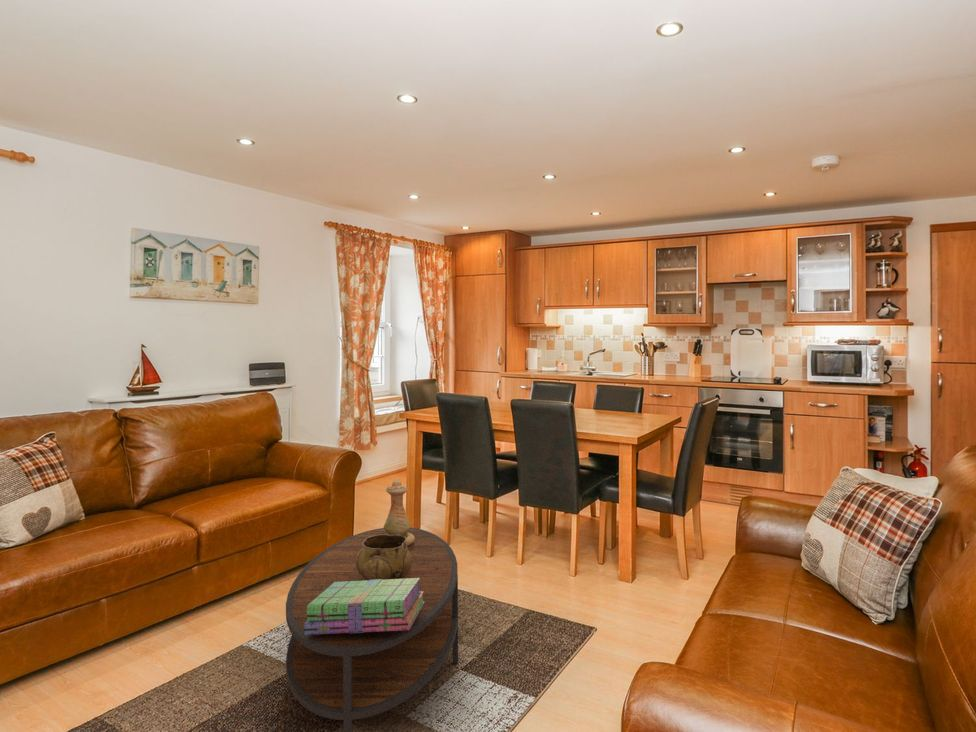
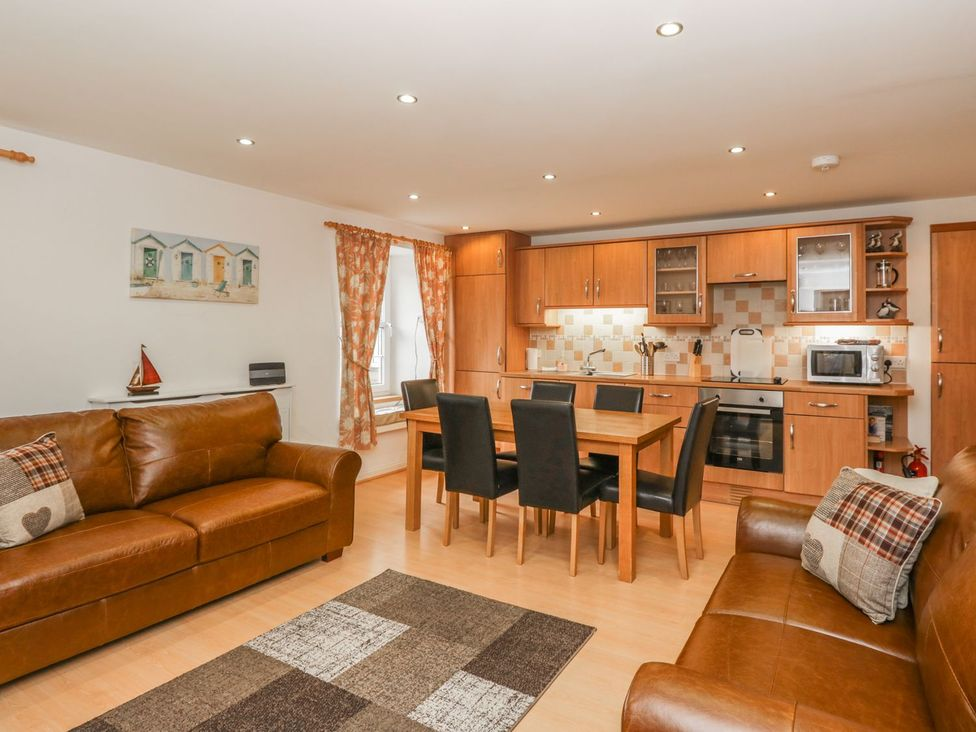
- vase (398, 510)
- decorative bowl (384, 559)
- stack of books (367, 610)
- coffee table (381, 631)
